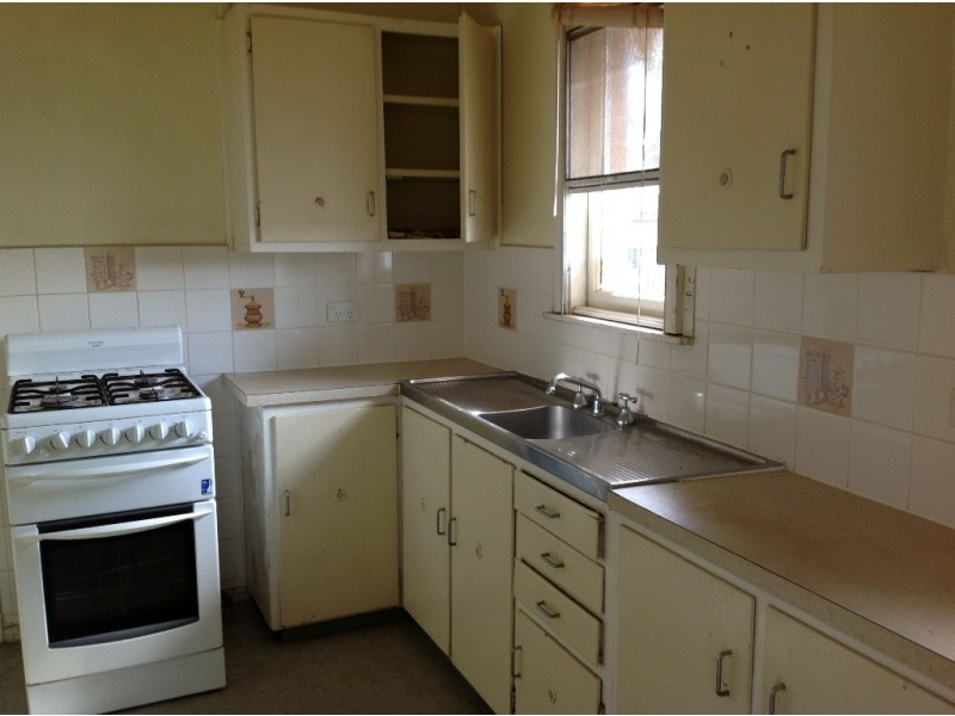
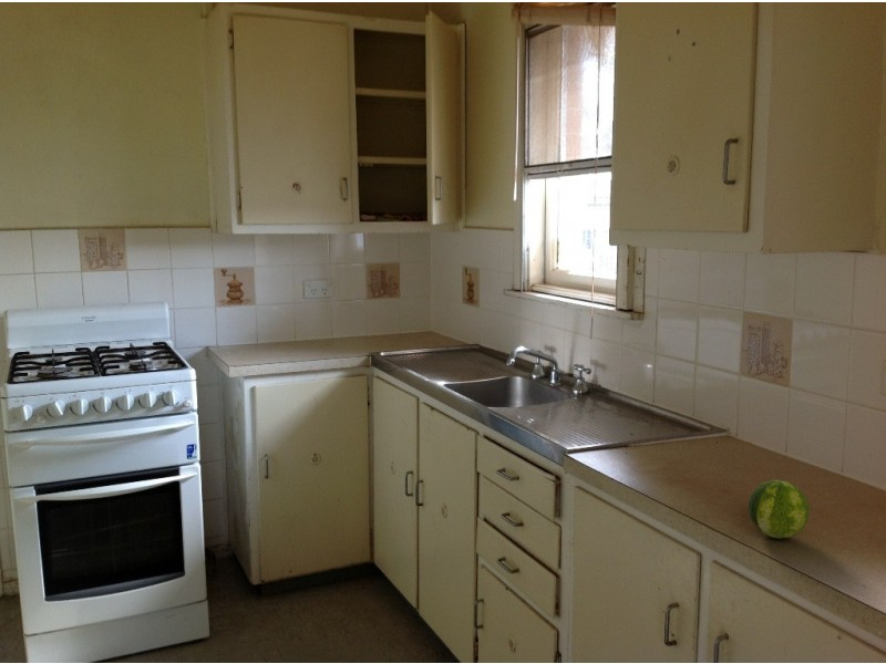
+ fruit (777, 508)
